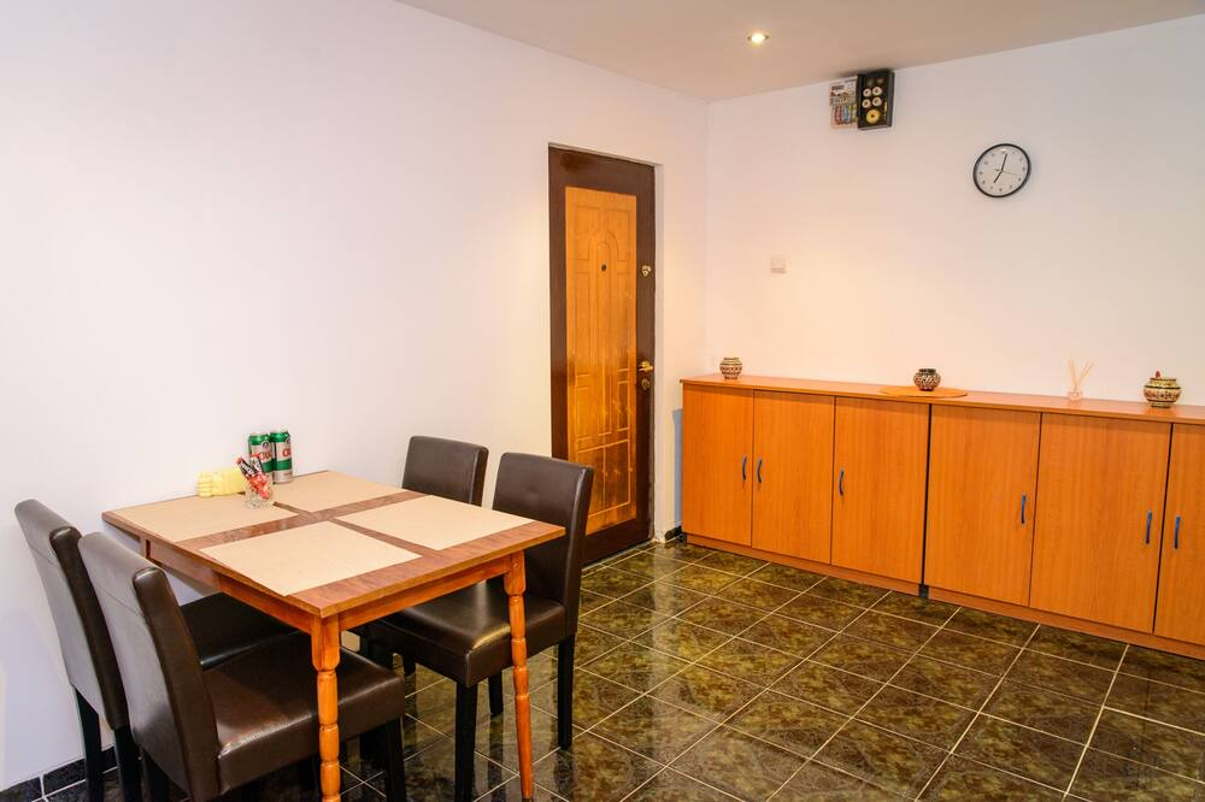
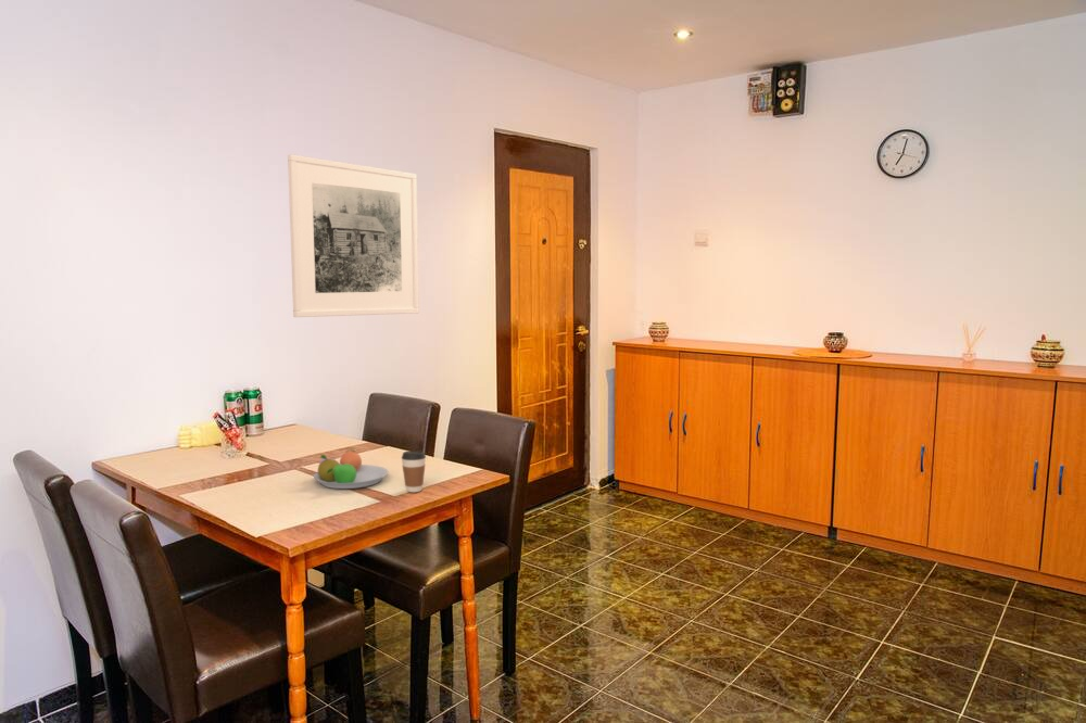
+ coffee cup (414, 471)
+ fruit bowl (349, 467)
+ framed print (358, 240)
